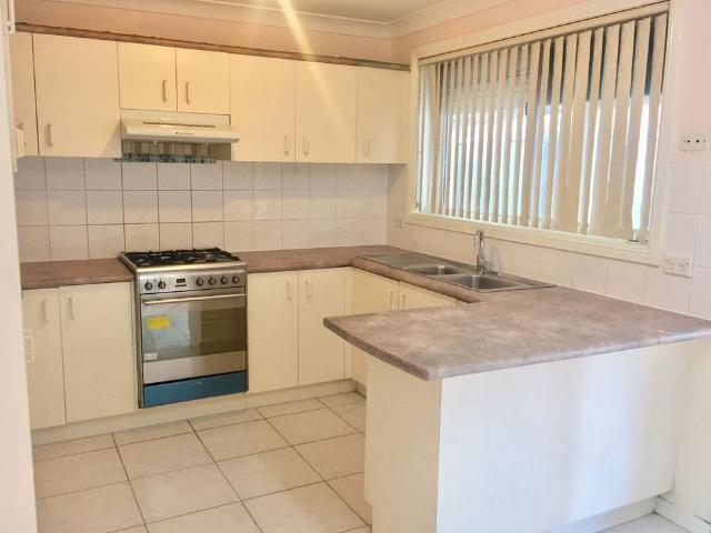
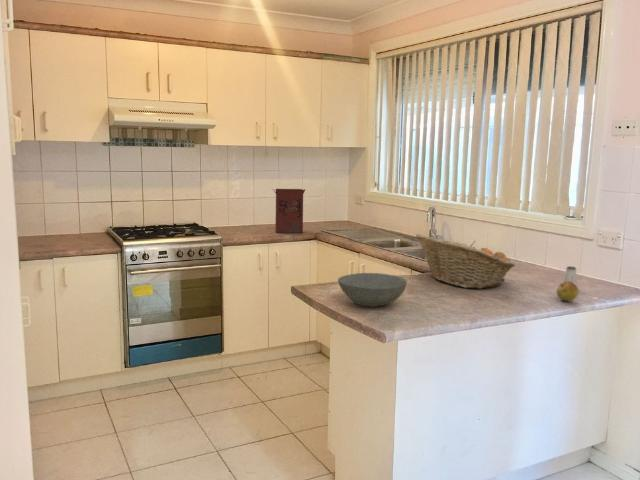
+ cereal box (288, 210)
+ saltshaker (570, 278)
+ fruit basket (462, 258)
+ apple (567, 291)
+ bowl (371, 292)
